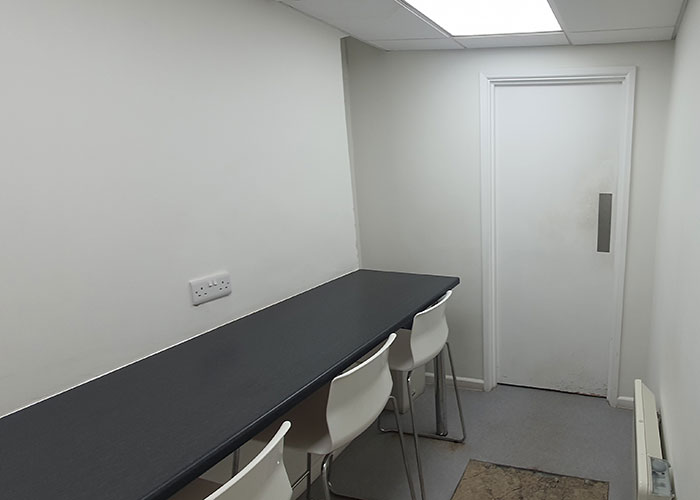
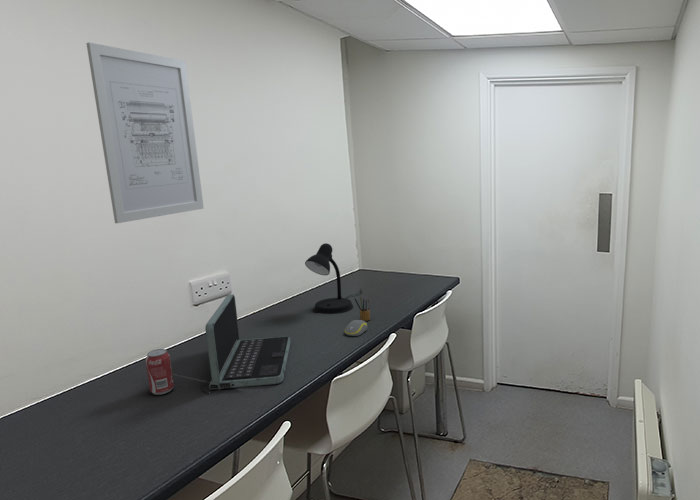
+ wall art (152, 136)
+ computer mouse (356, 326)
+ pencil box (363, 307)
+ beverage can (159, 371)
+ laptop (247, 339)
+ desk lamp (339, 272)
